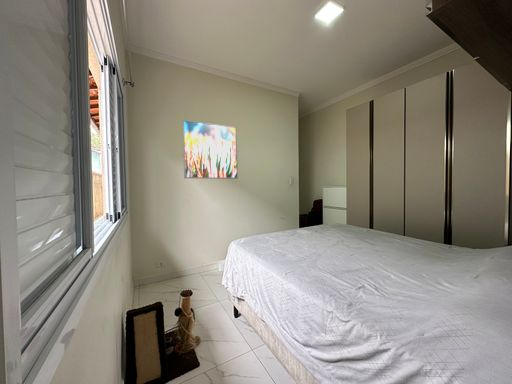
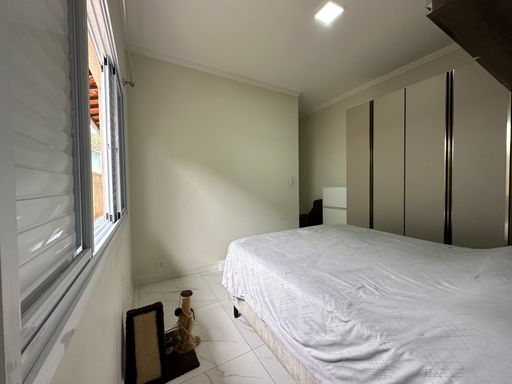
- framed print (211, 151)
